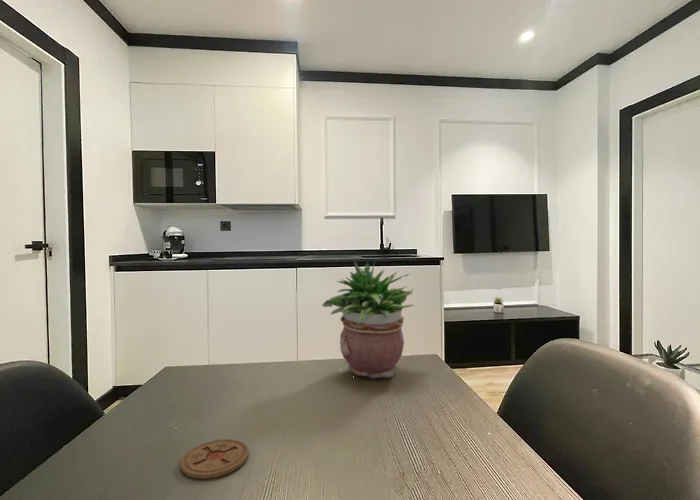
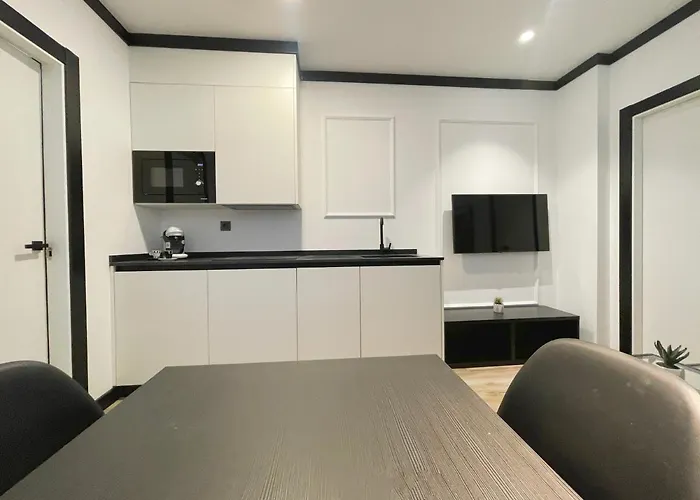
- potted plant (373, 317)
- coaster (215, 457)
